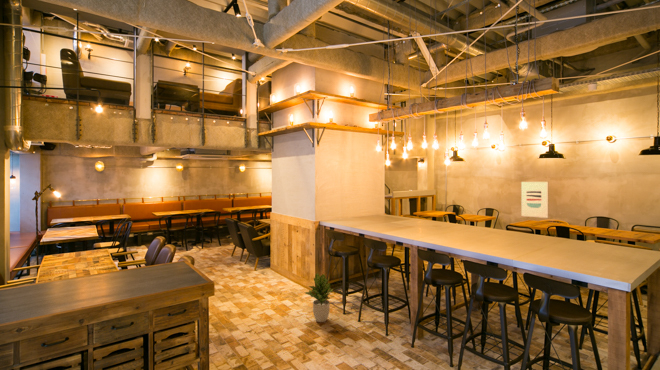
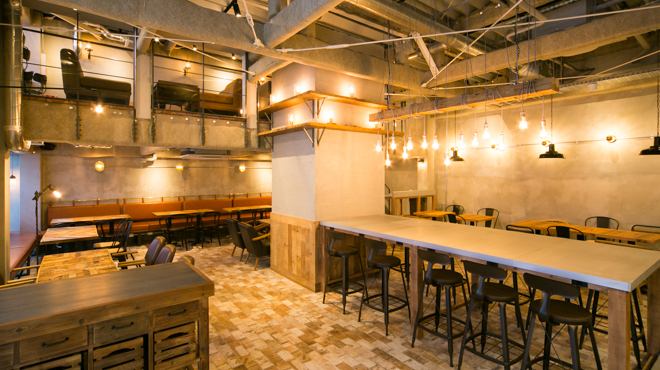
- wall art (534, 199)
- potted plant (320, 296)
